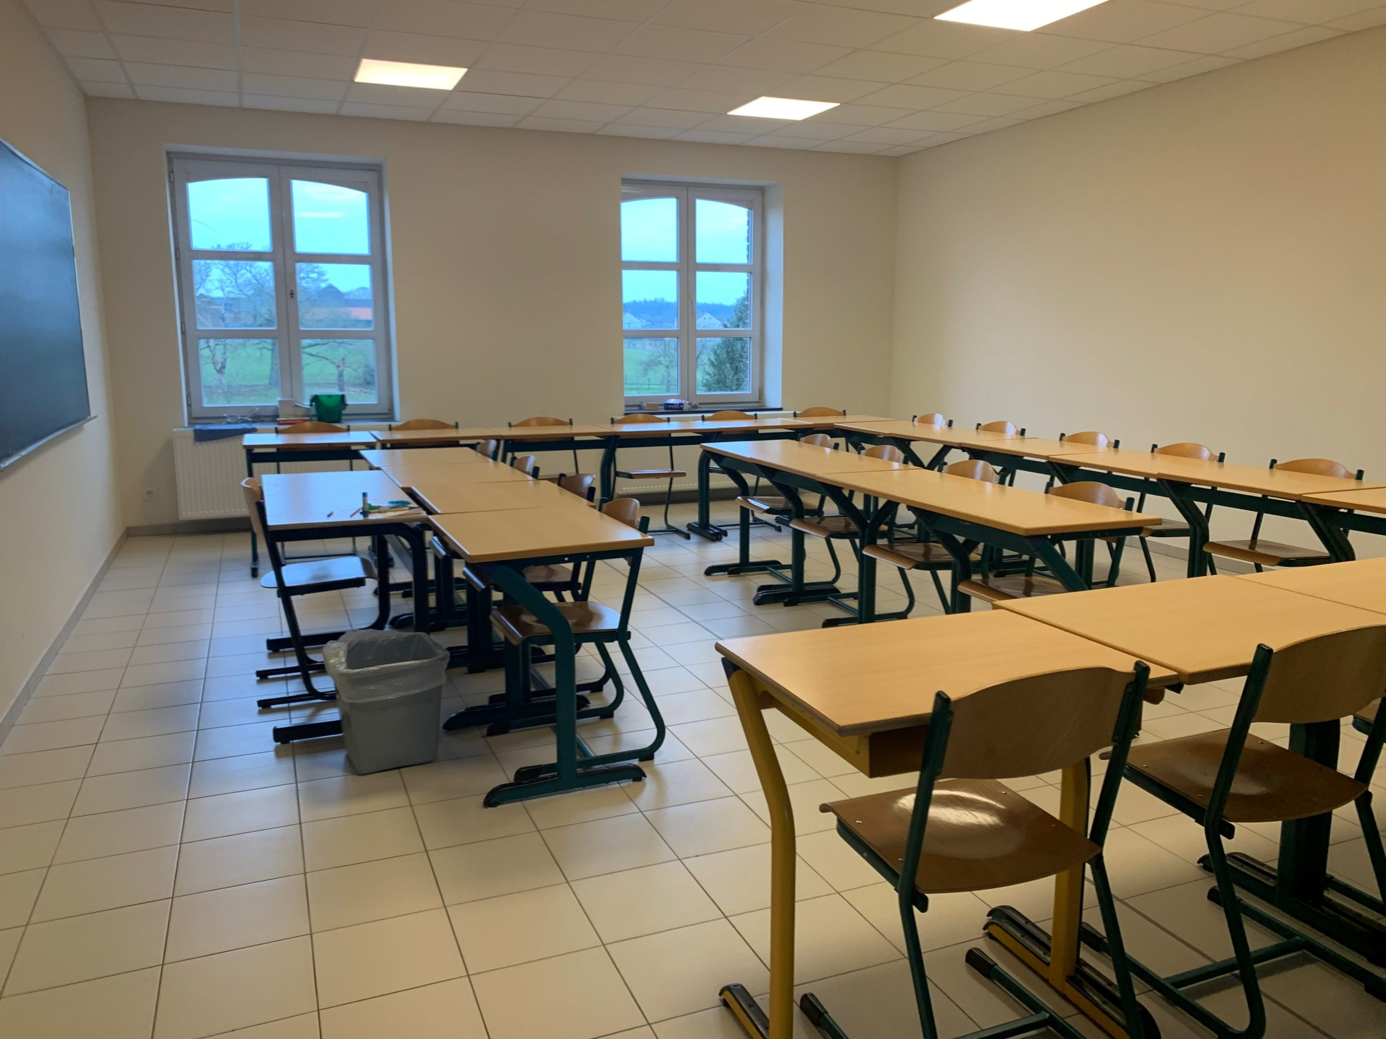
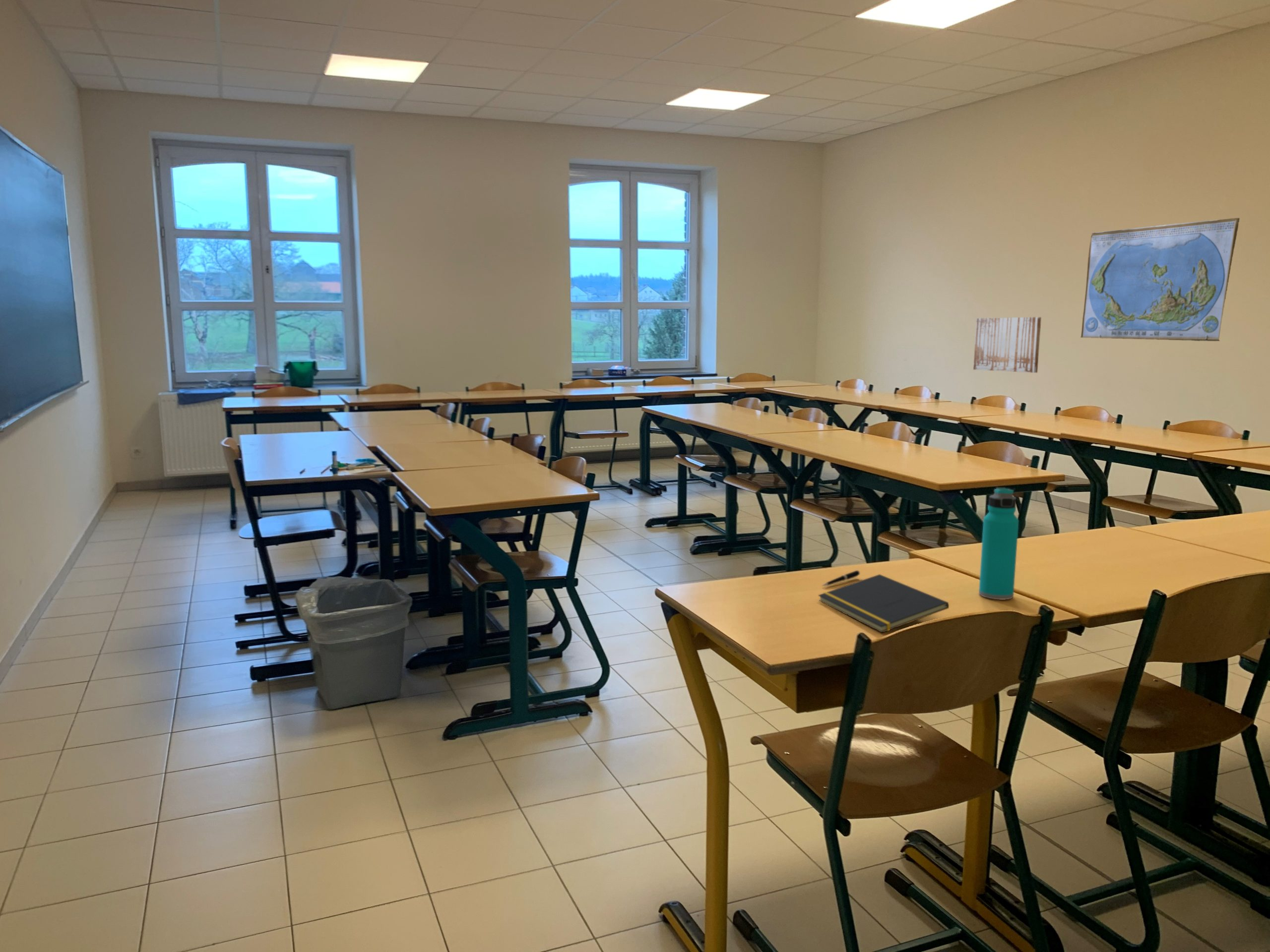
+ wall art (1006, 344)
+ world map (1152, 283)
+ water bottle (999, 542)
+ notepad (881, 601)
+ pen (840, 578)
